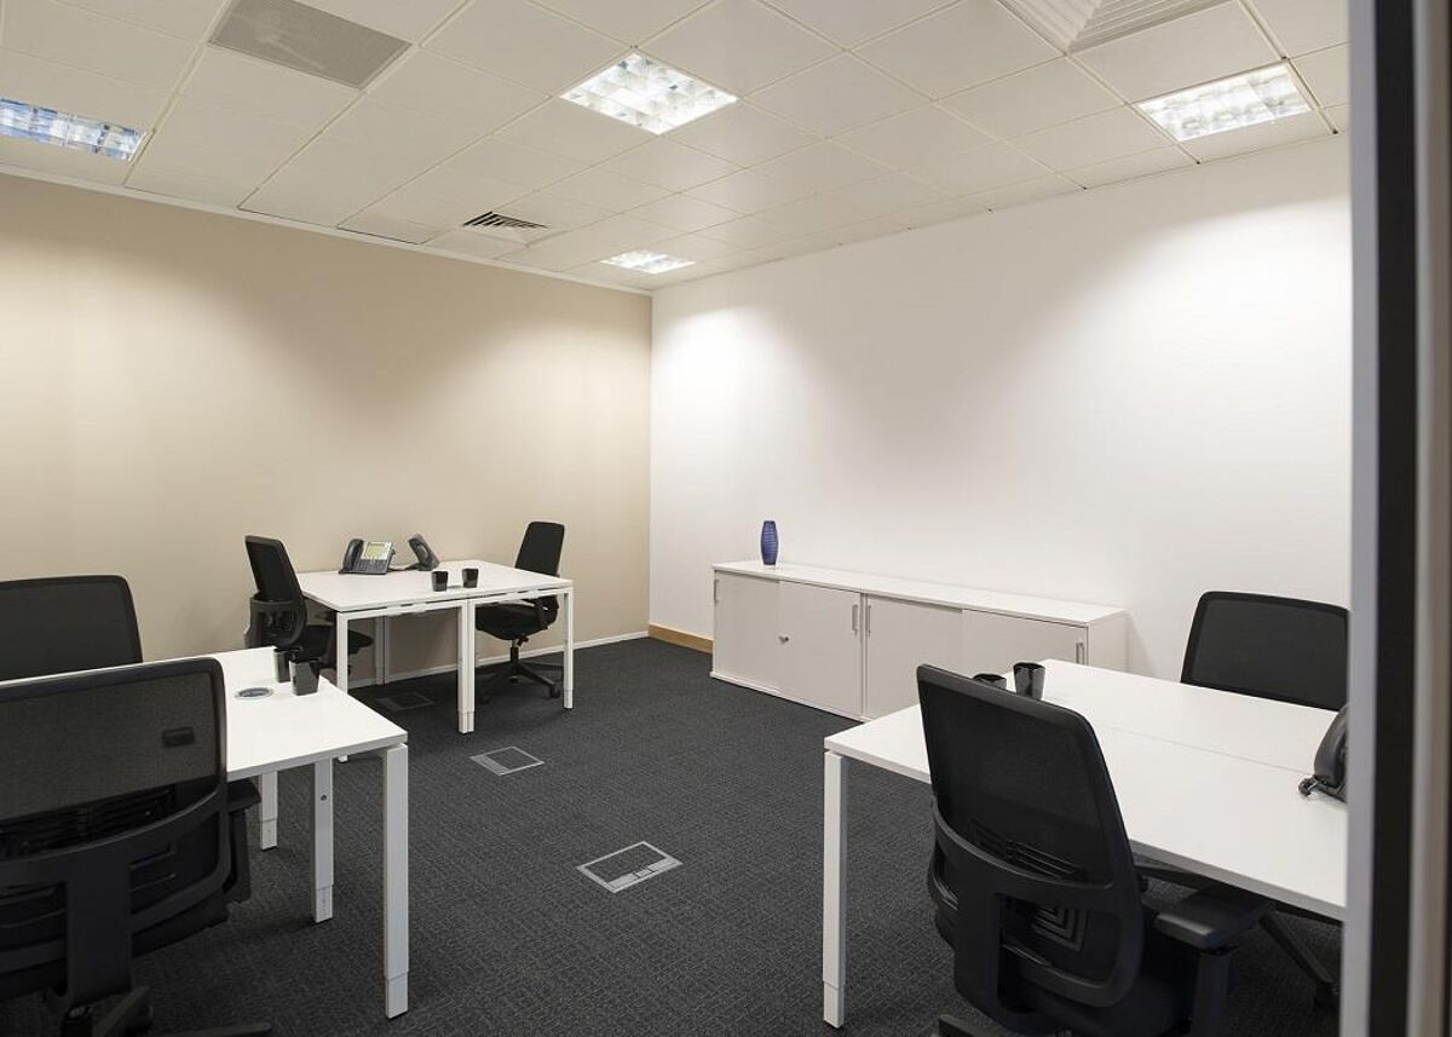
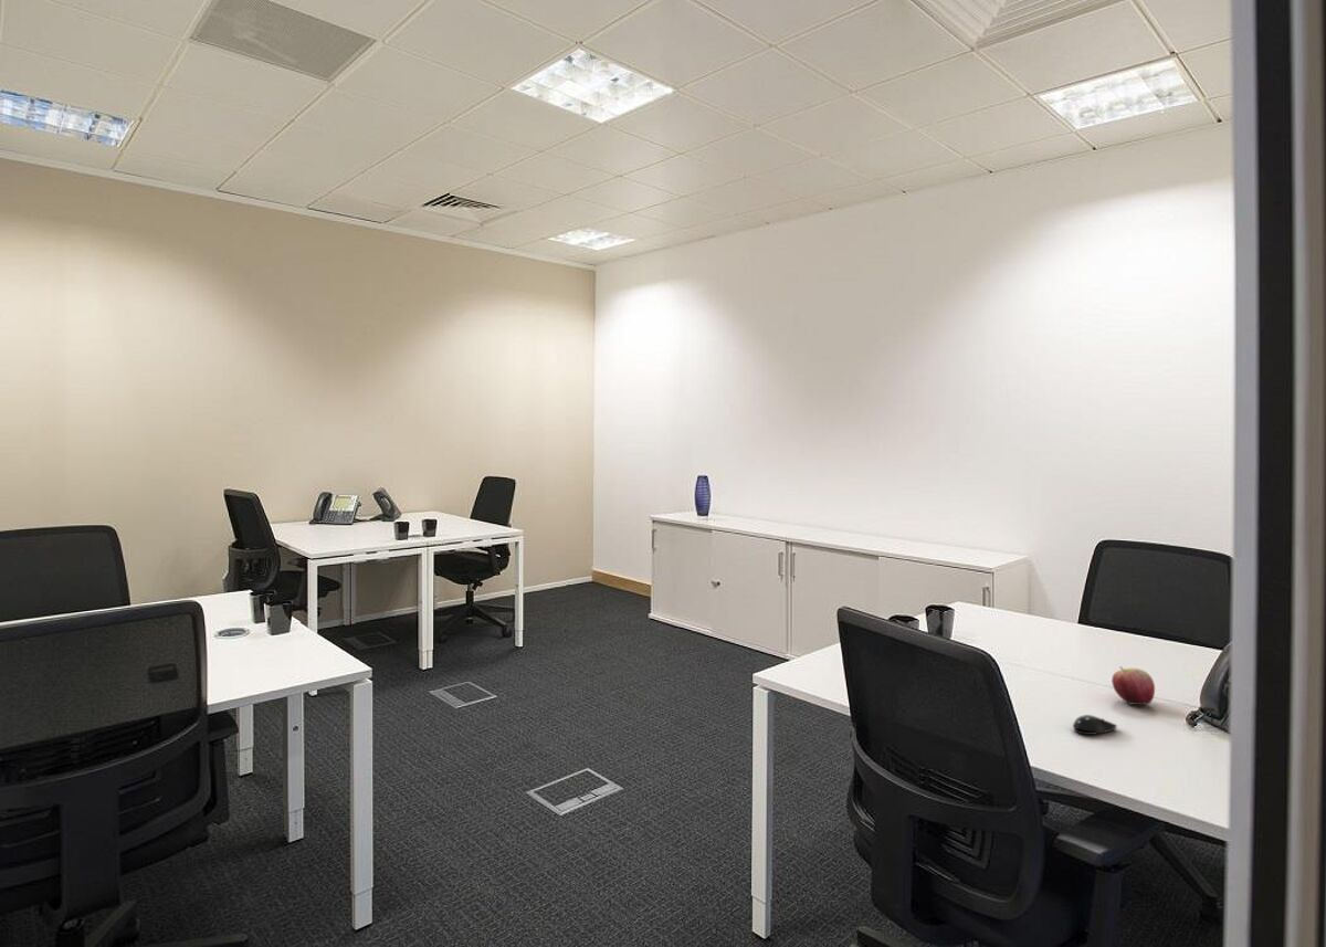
+ computer mouse (1094, 722)
+ apple (1133, 685)
